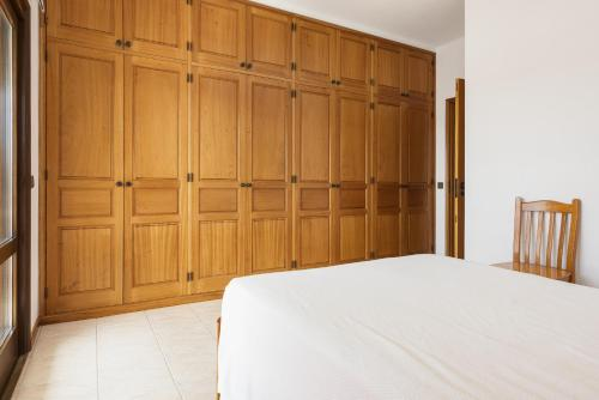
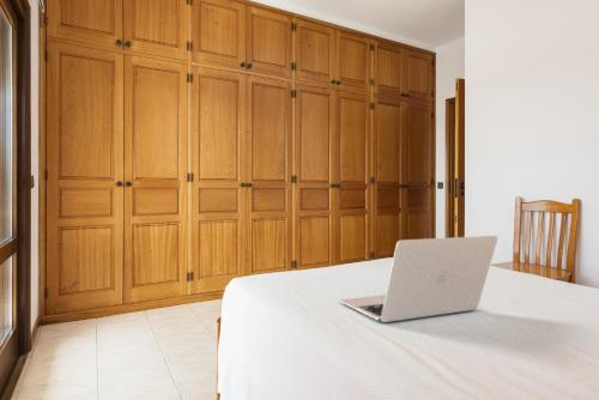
+ laptop (412, 271)
